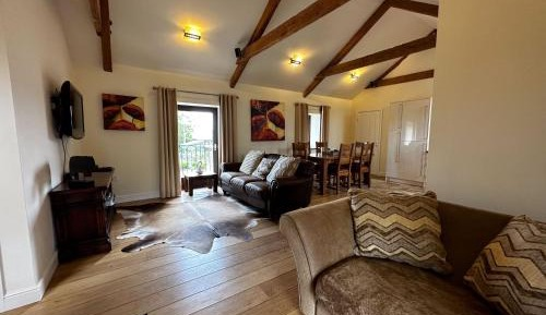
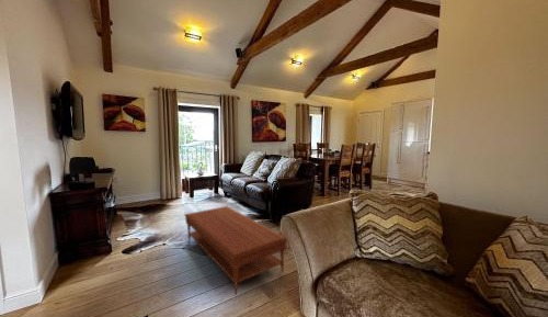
+ coffee table (229, 239)
